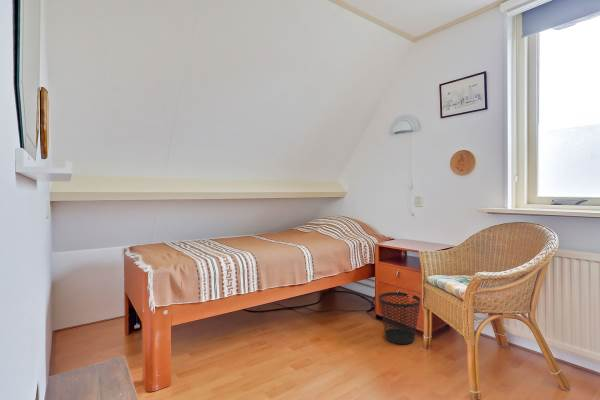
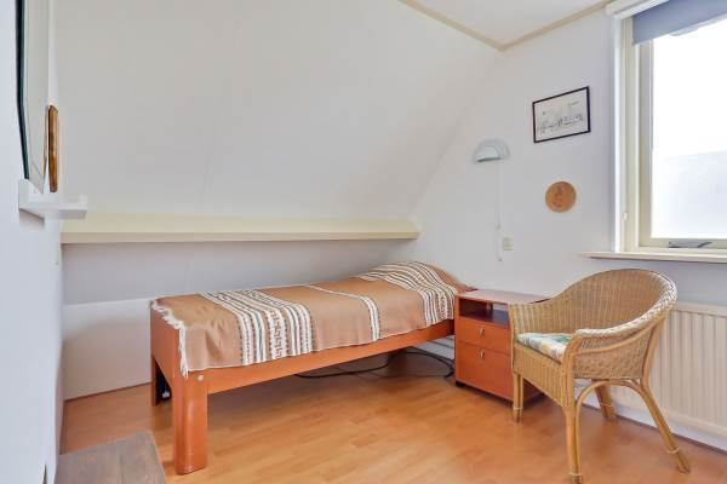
- wastebasket (400, 318)
